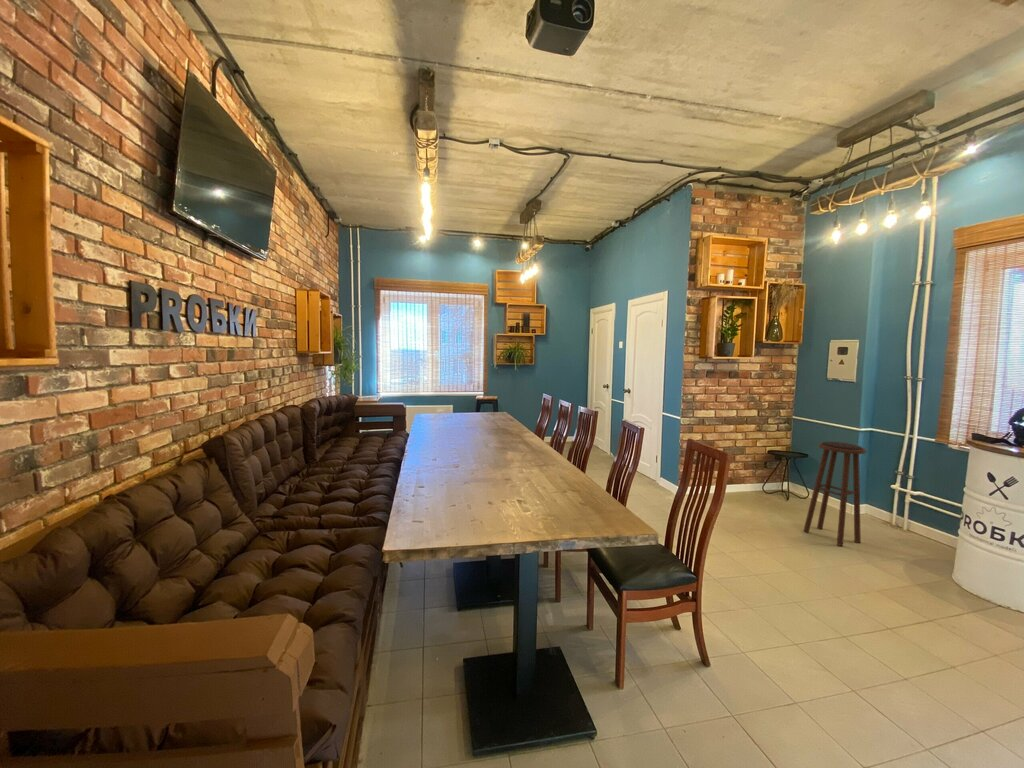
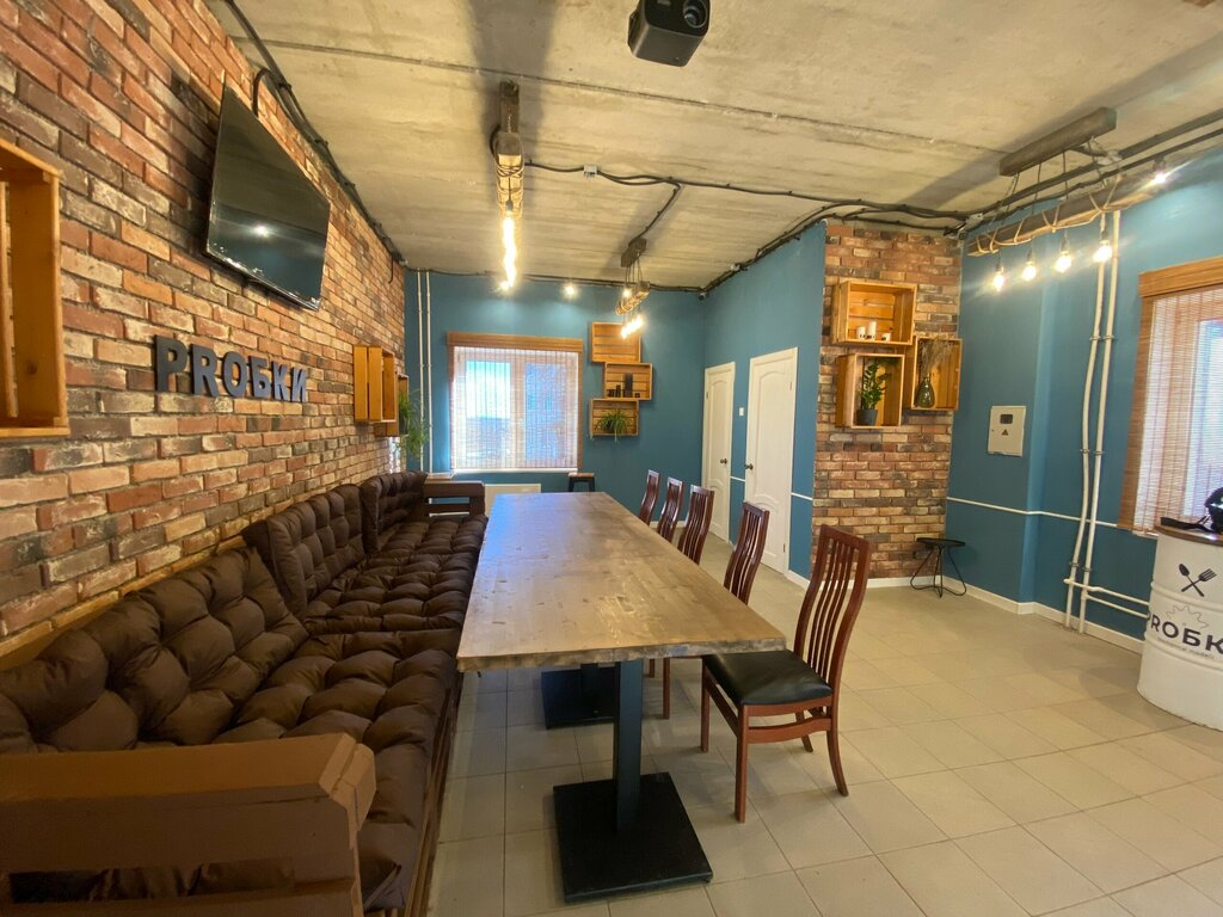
- stool (835, 492)
